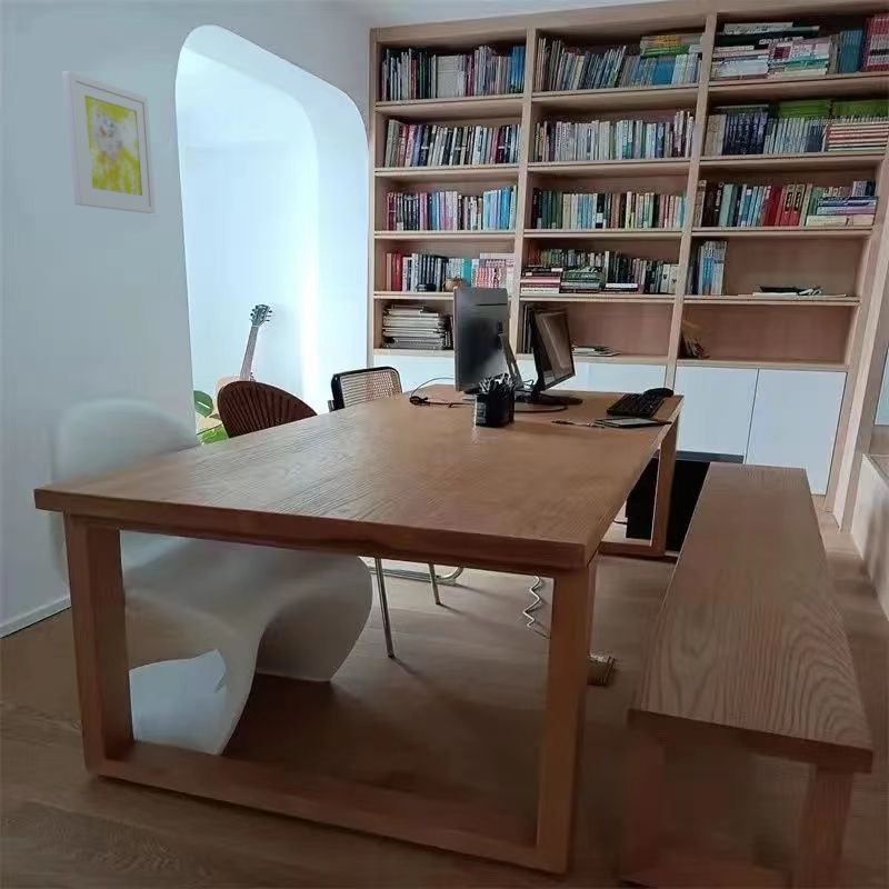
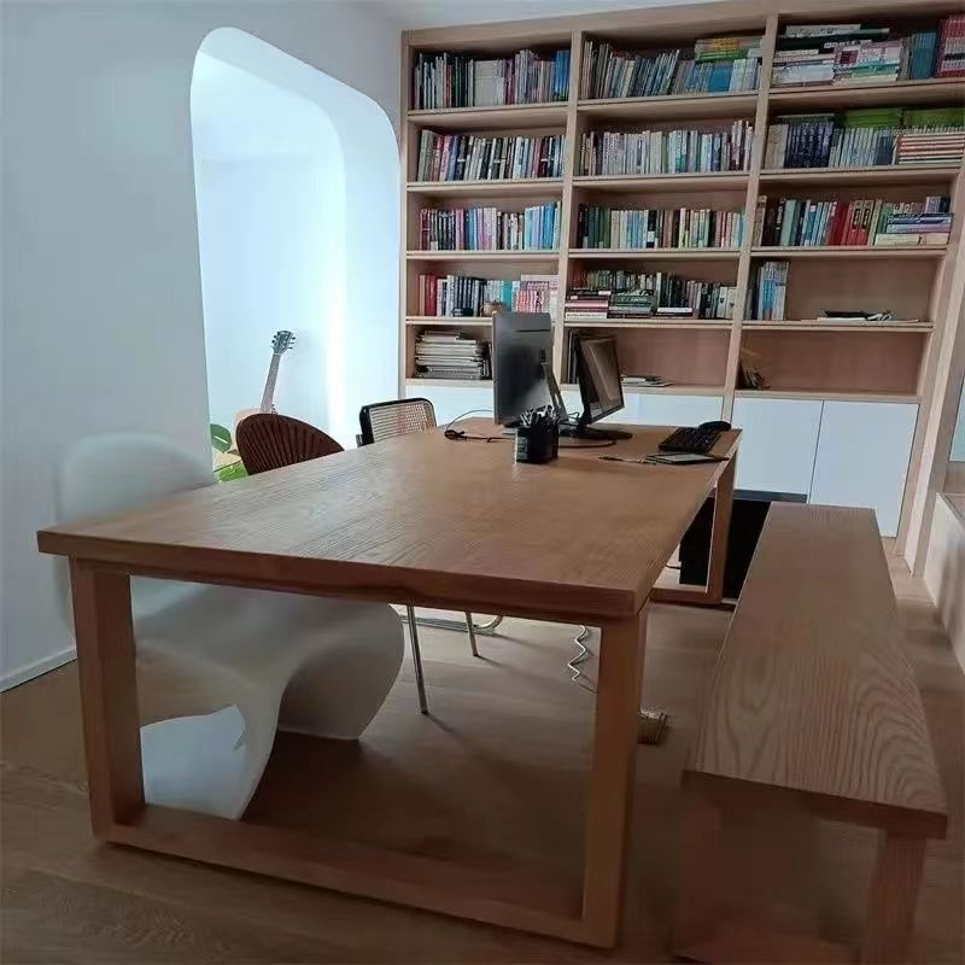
- wall art (112, 148)
